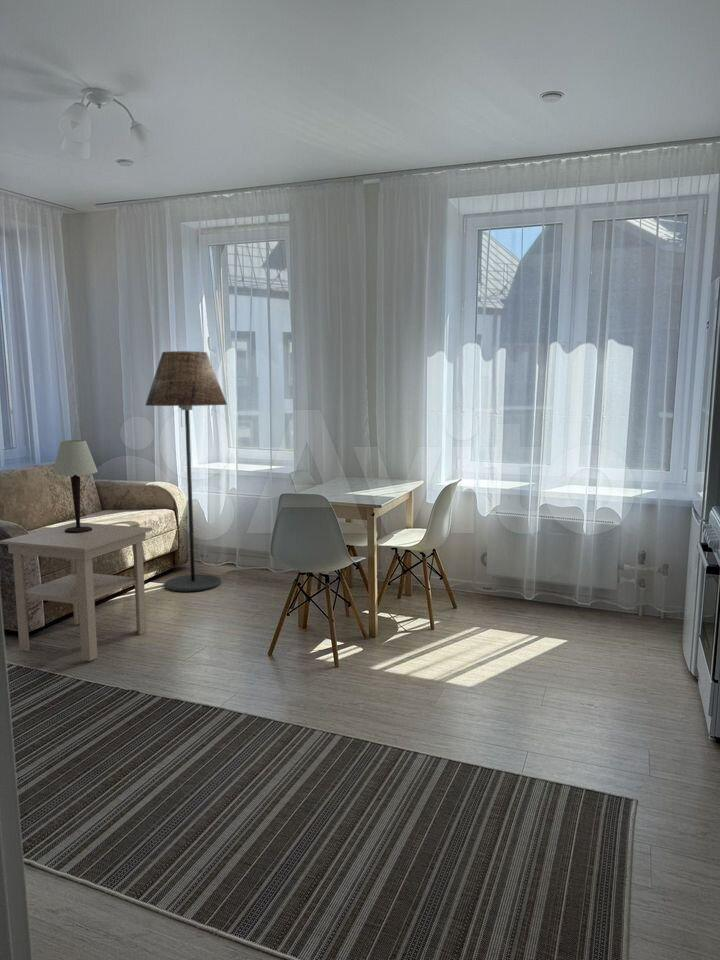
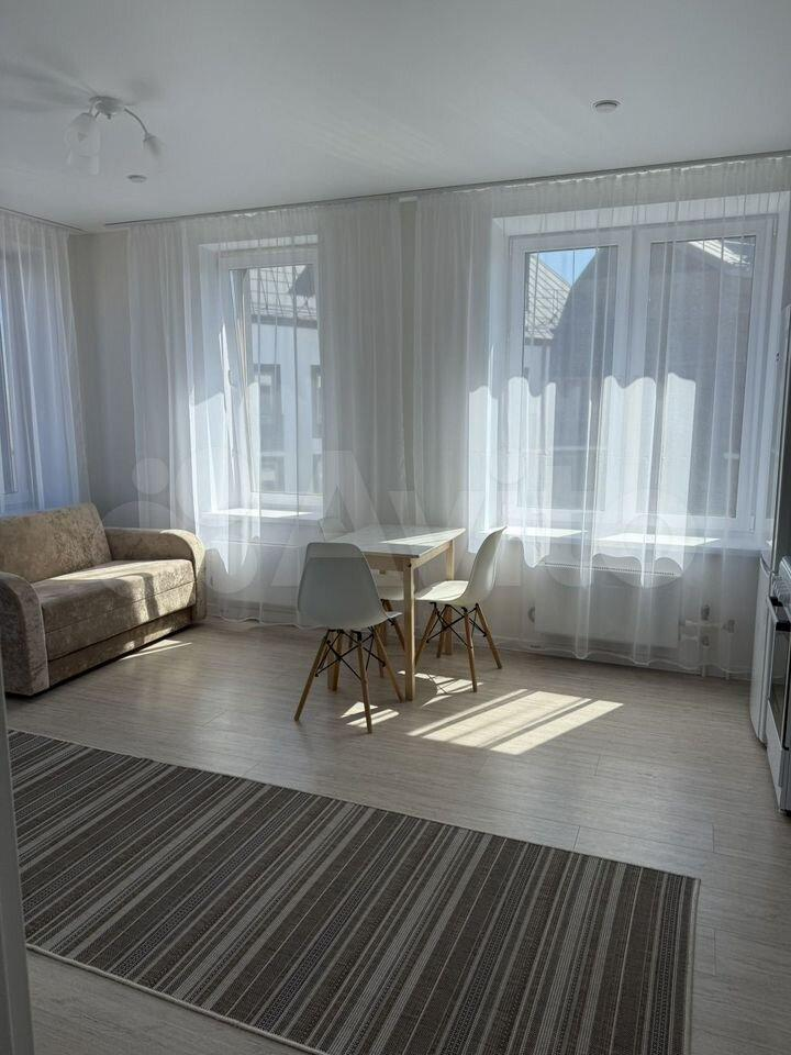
- floor lamp (189, 470)
- side table (82, 587)
- table lamp (75, 485)
